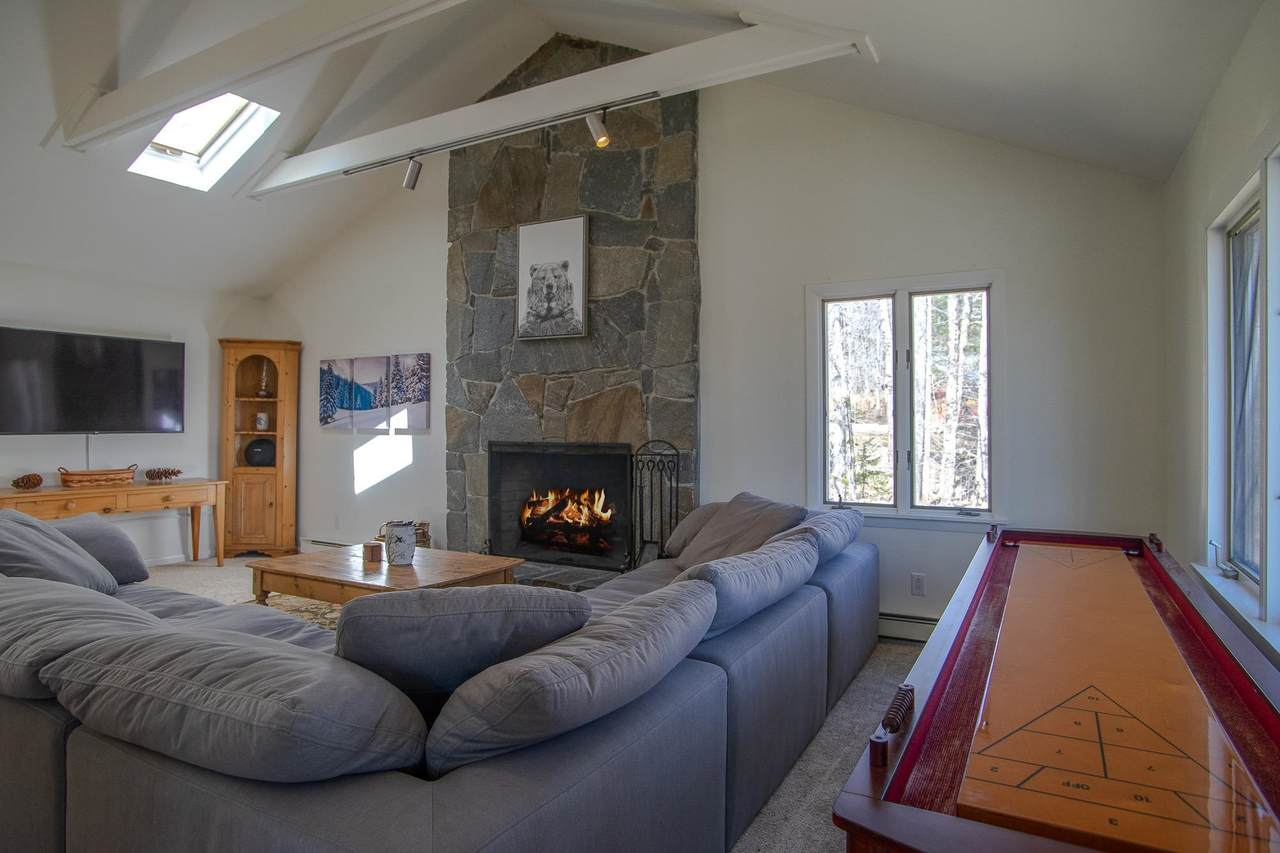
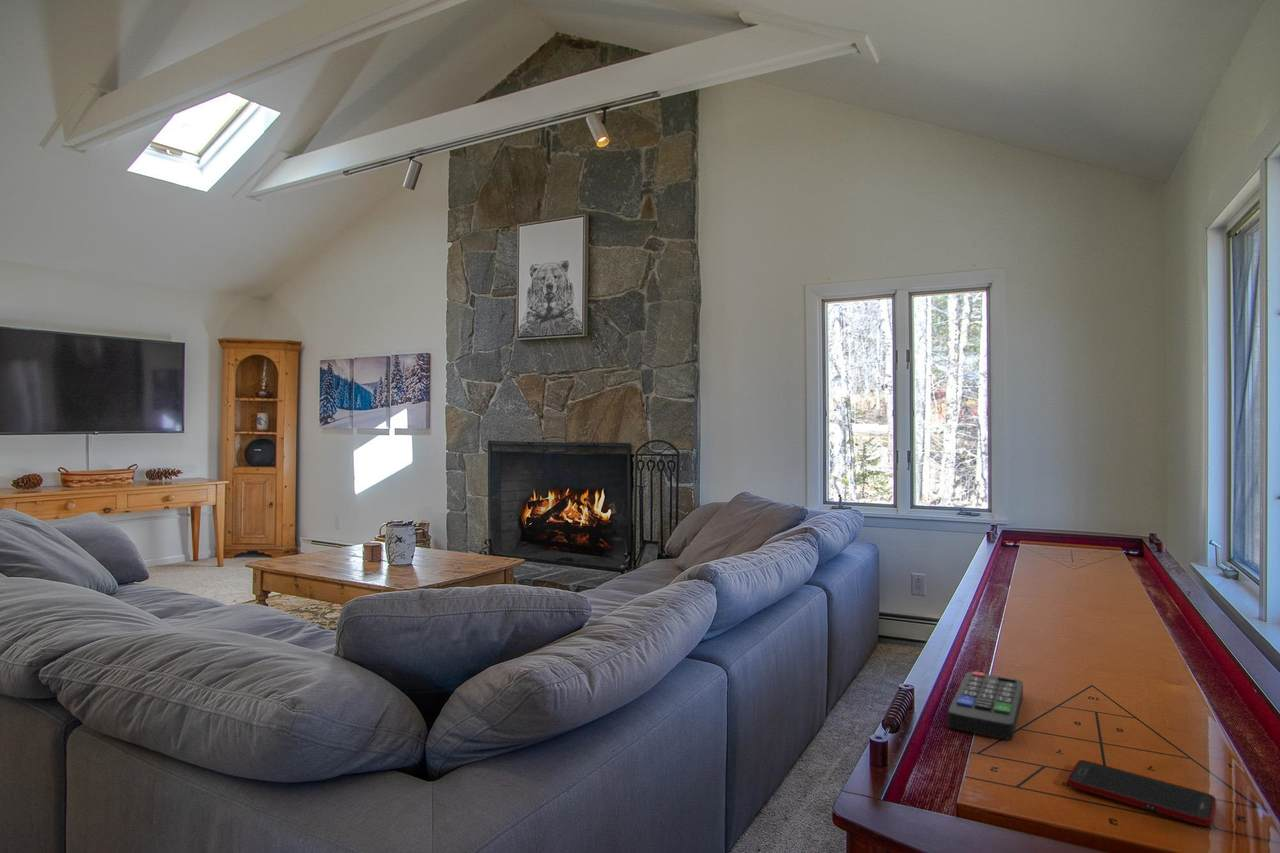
+ remote control (987, 701)
+ cell phone (1139, 791)
